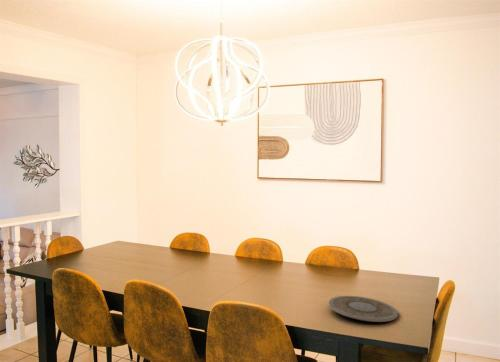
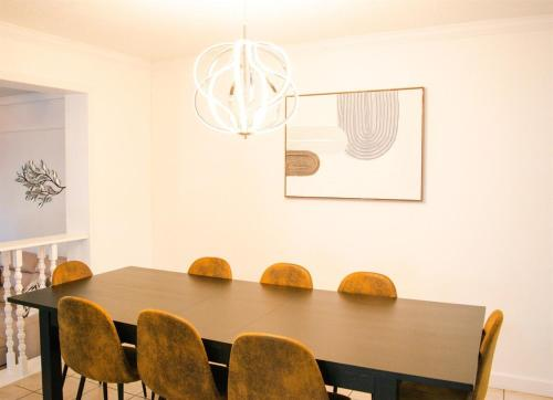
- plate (362, 307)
